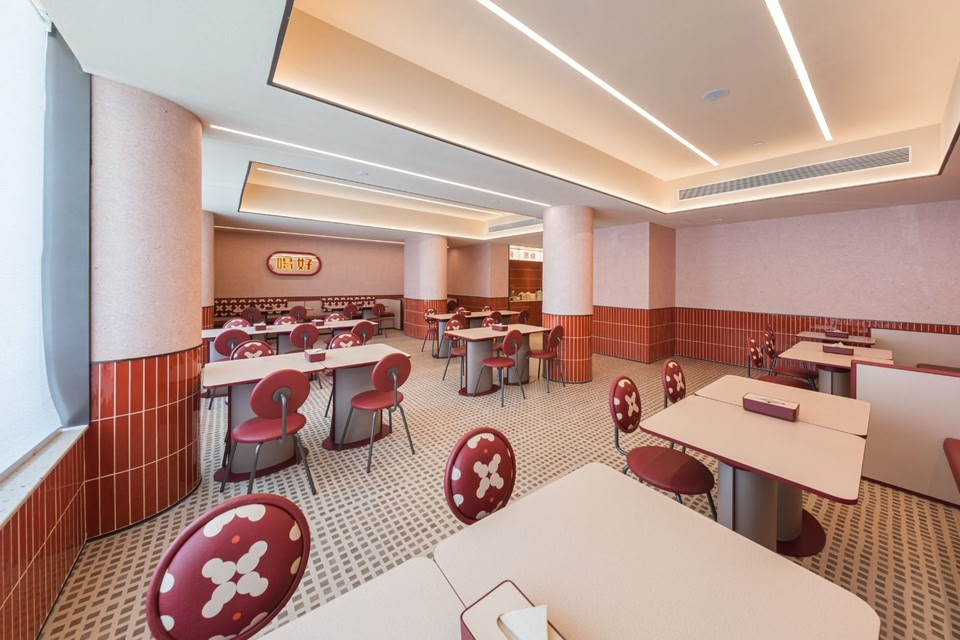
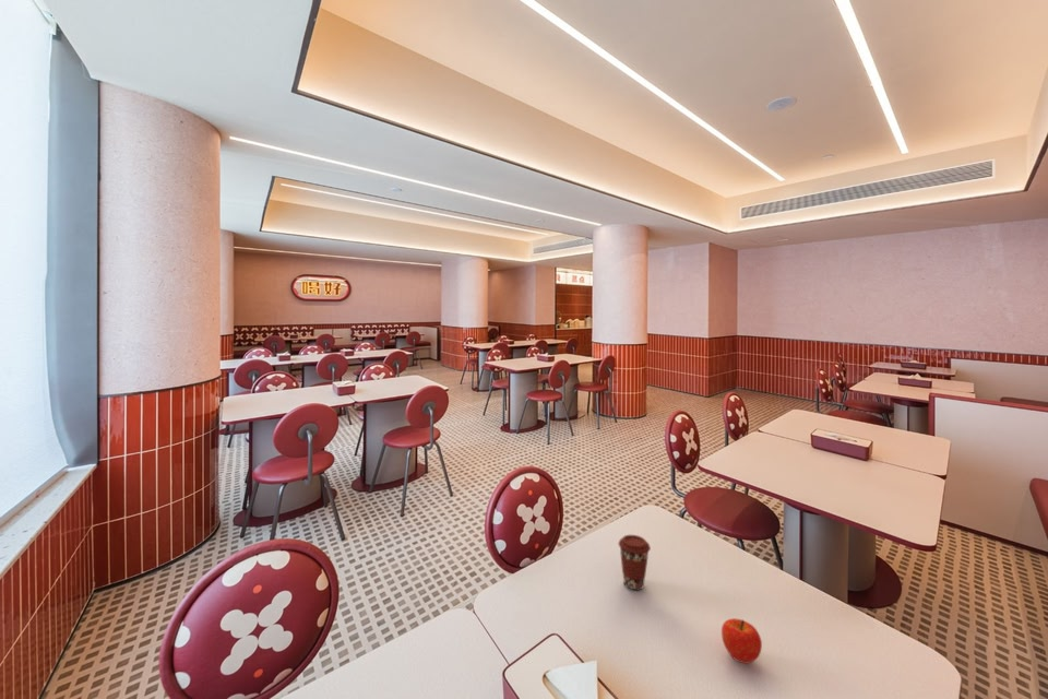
+ coffee cup (633, 561)
+ fruit (740, 639)
